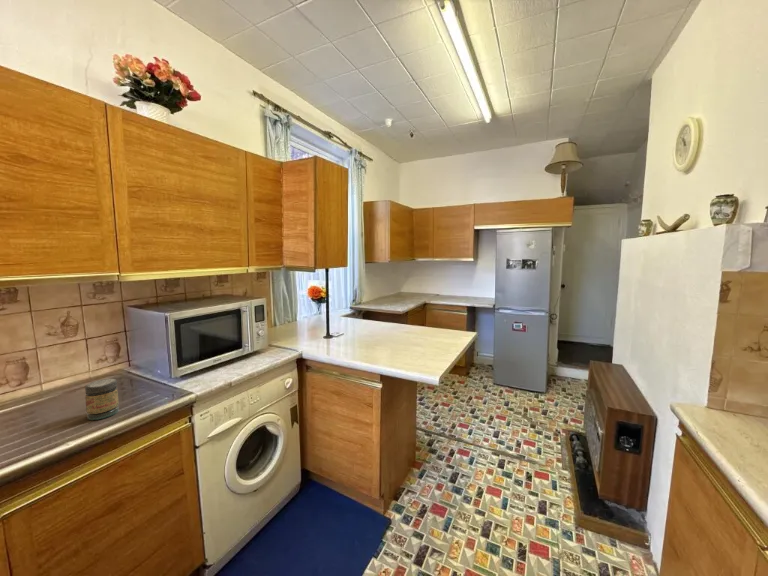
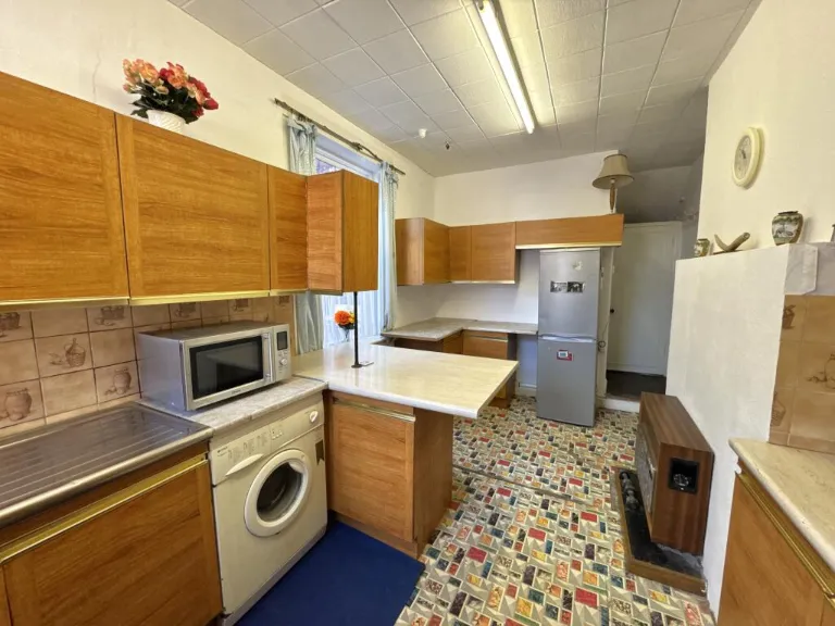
- jar (102, 398)
